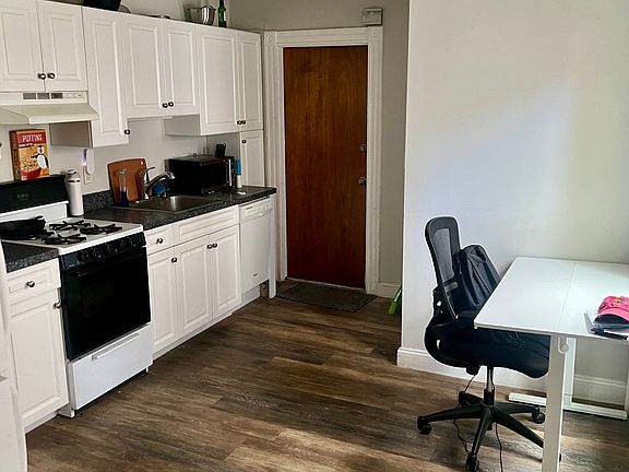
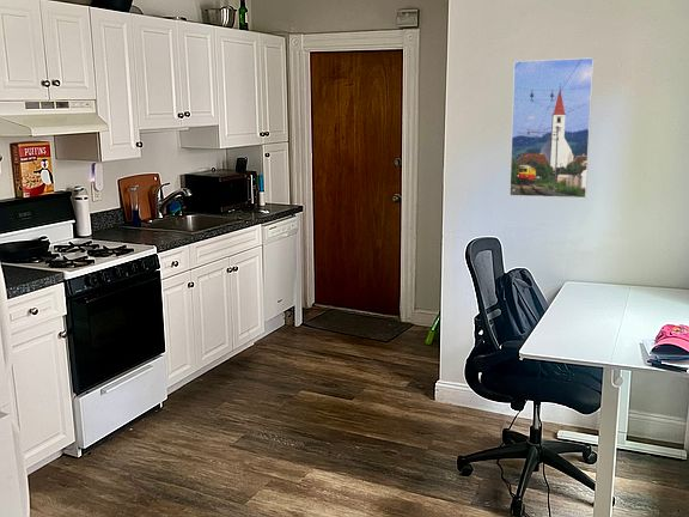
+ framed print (549, 129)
